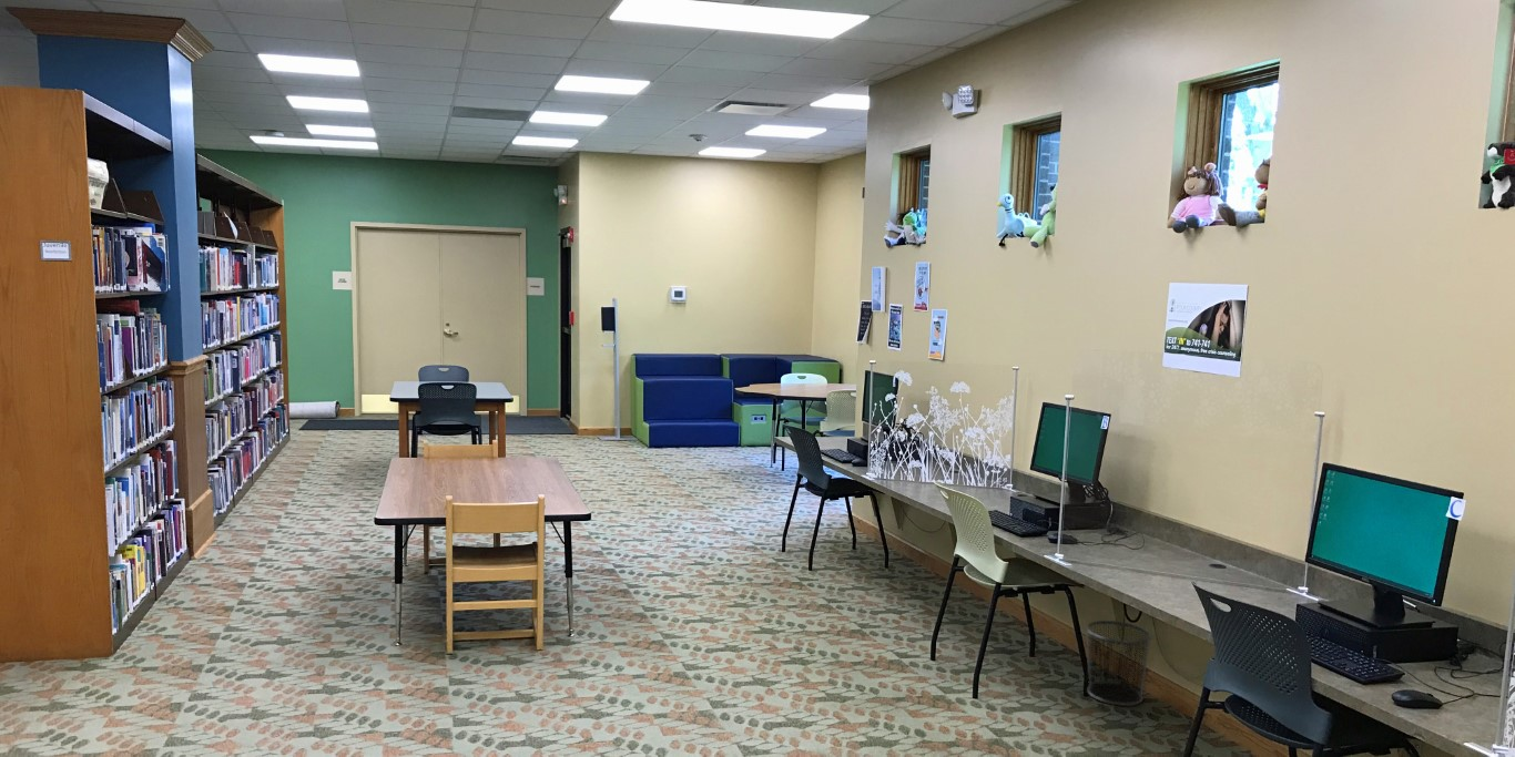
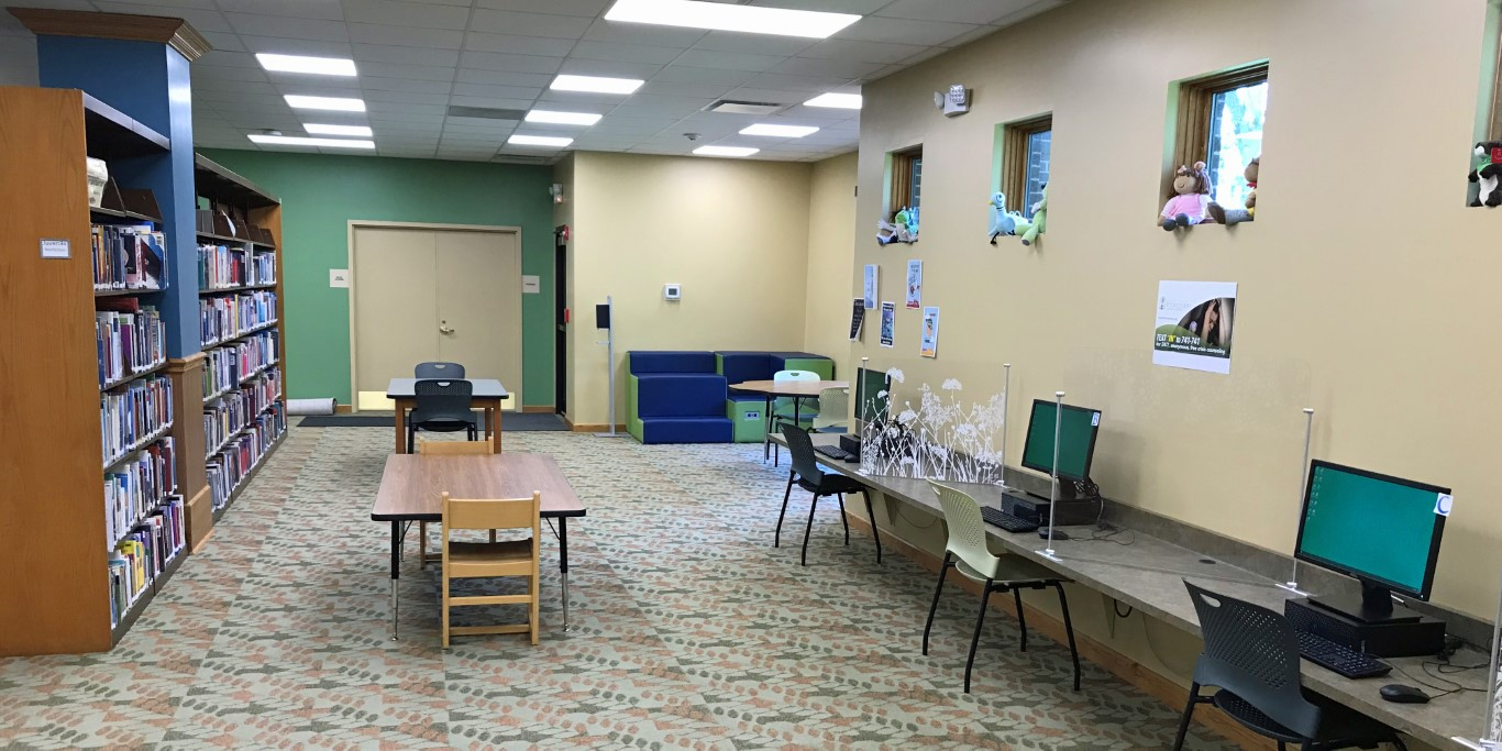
- waste bin (1116, 663)
